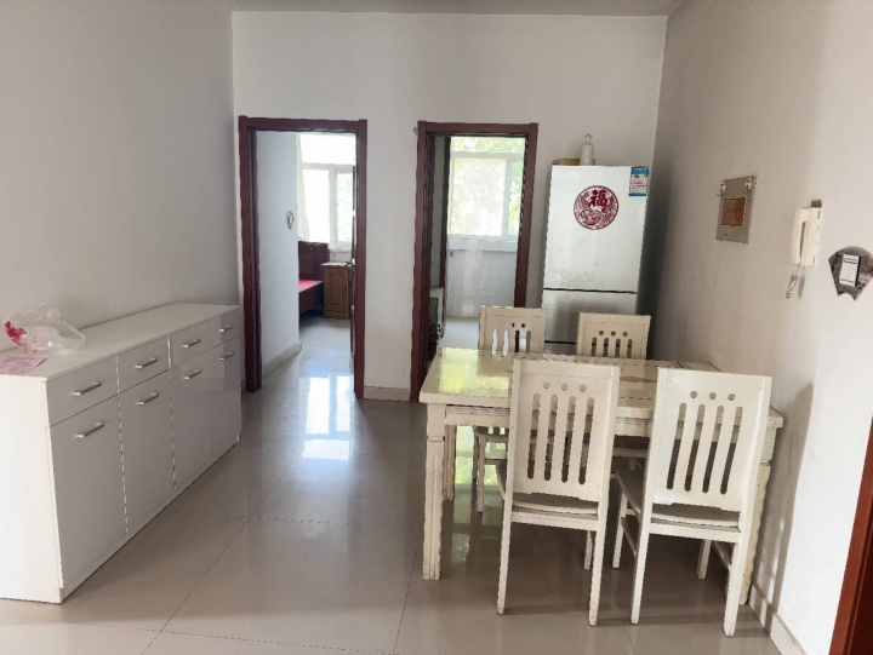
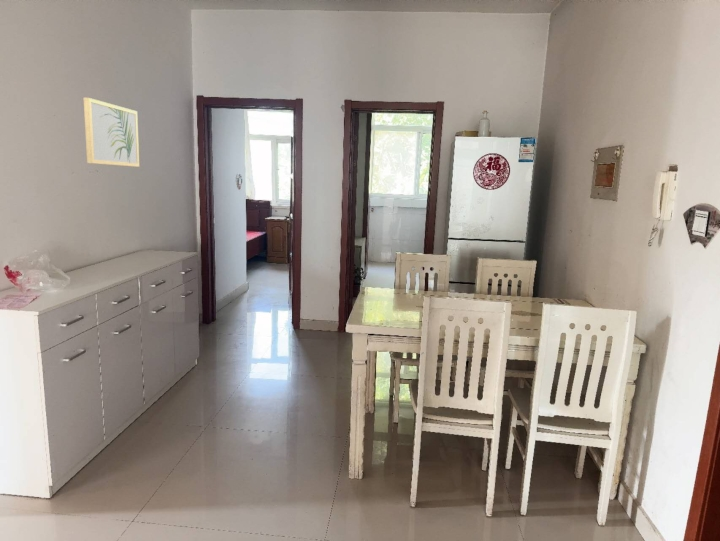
+ wall art (113, 135)
